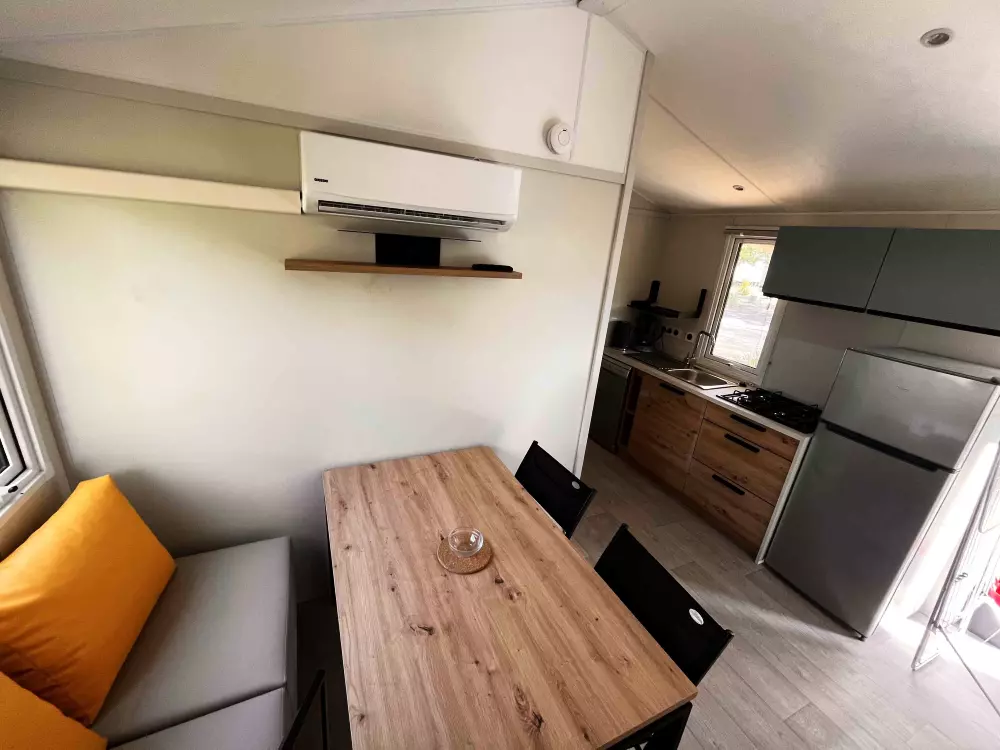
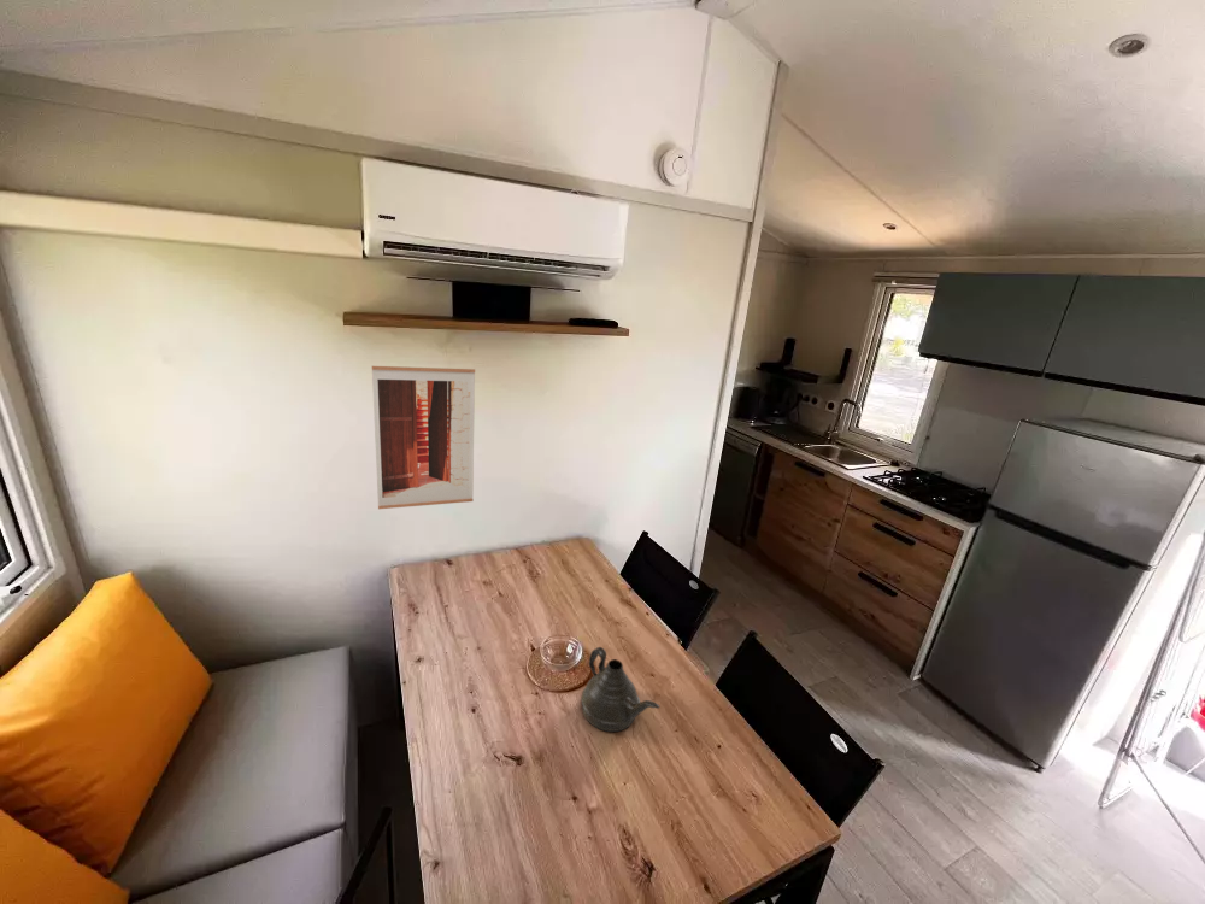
+ teapot (619, 694)
+ wall art (425, 439)
